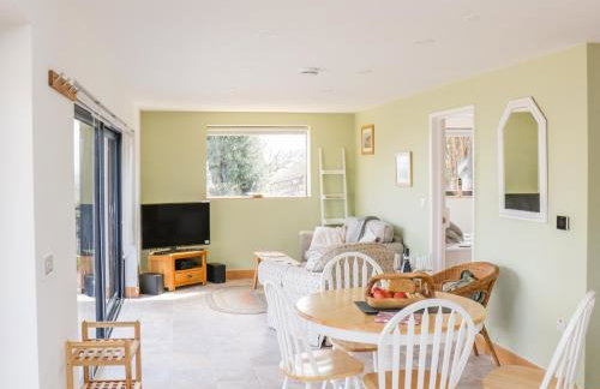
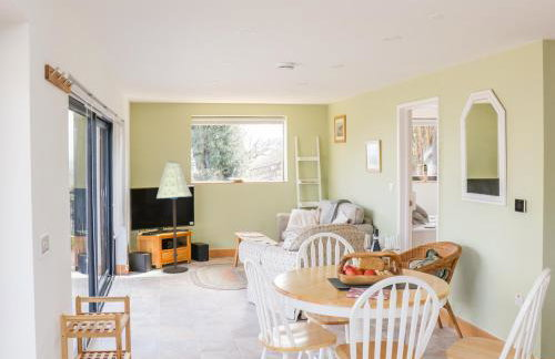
+ floor lamp (174, 215)
